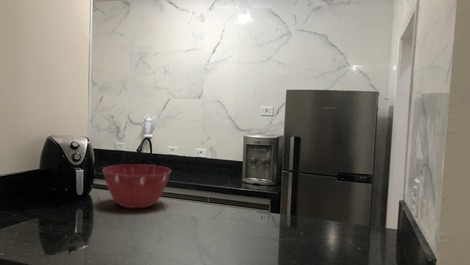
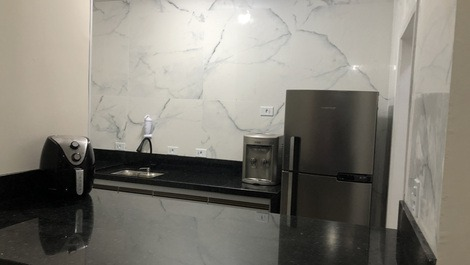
- mixing bowl (137, 186)
